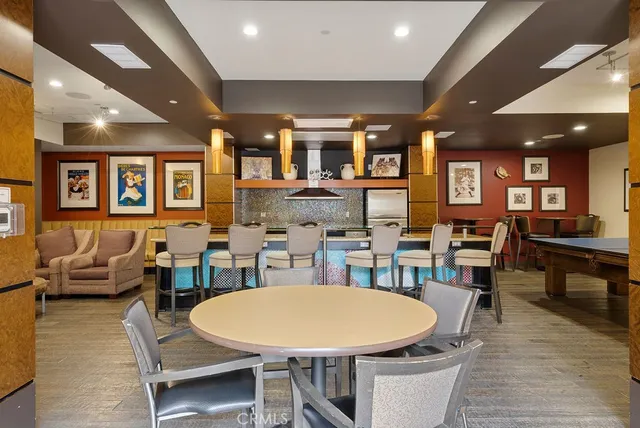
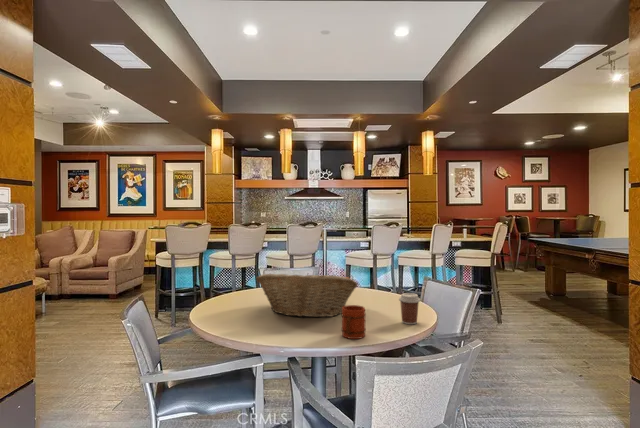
+ mug (352, 322)
+ coffee cup (409, 308)
+ fruit basket (306, 289)
